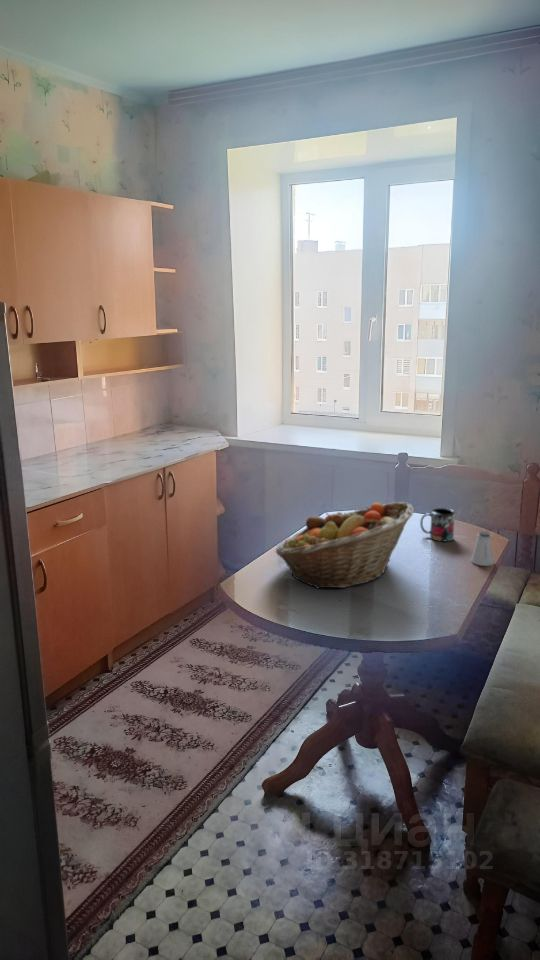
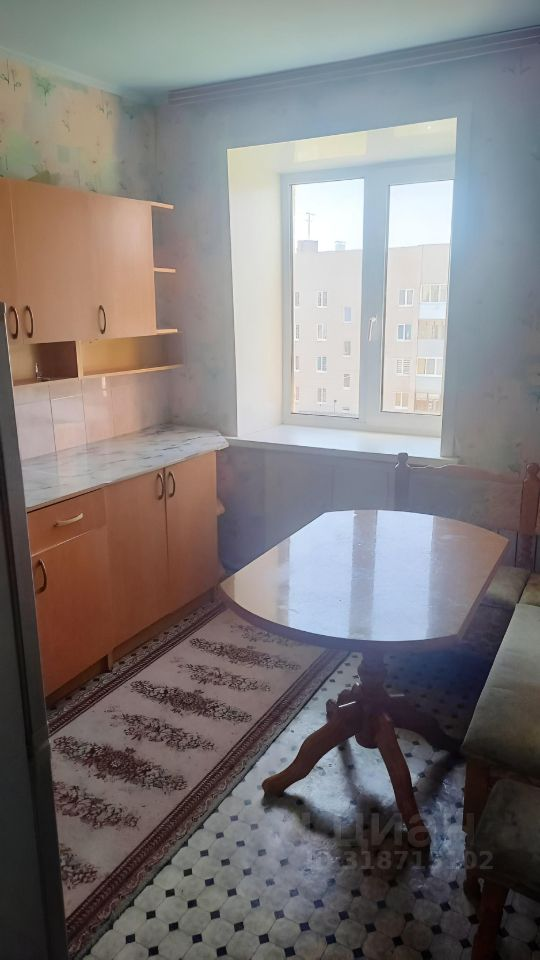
- saltshaker (483, 547)
- mug (437, 524)
- fruit basket (346, 539)
